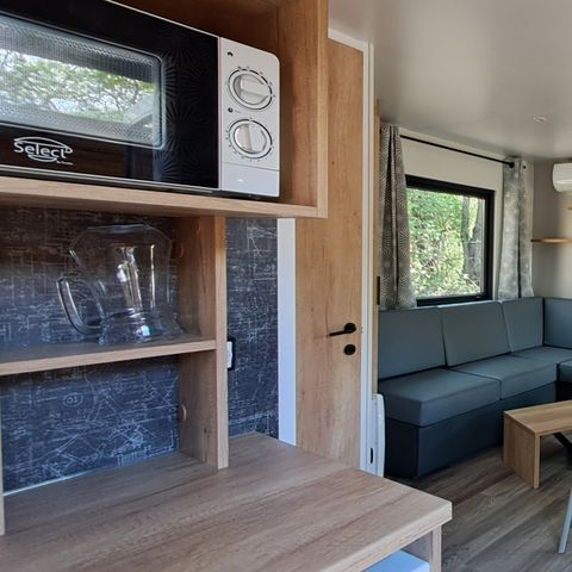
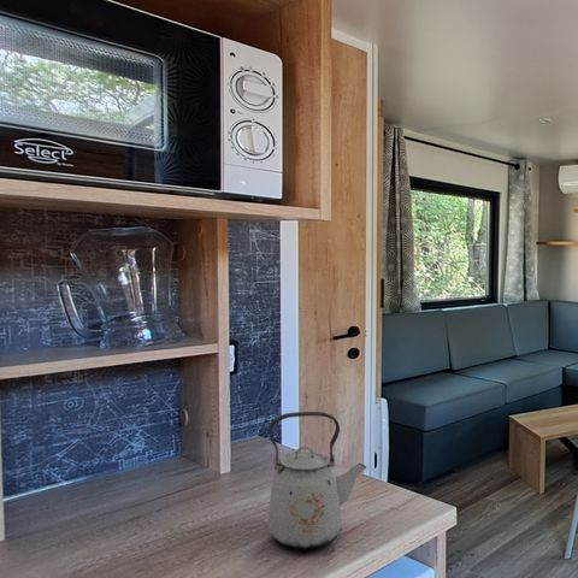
+ kettle (318, 473)
